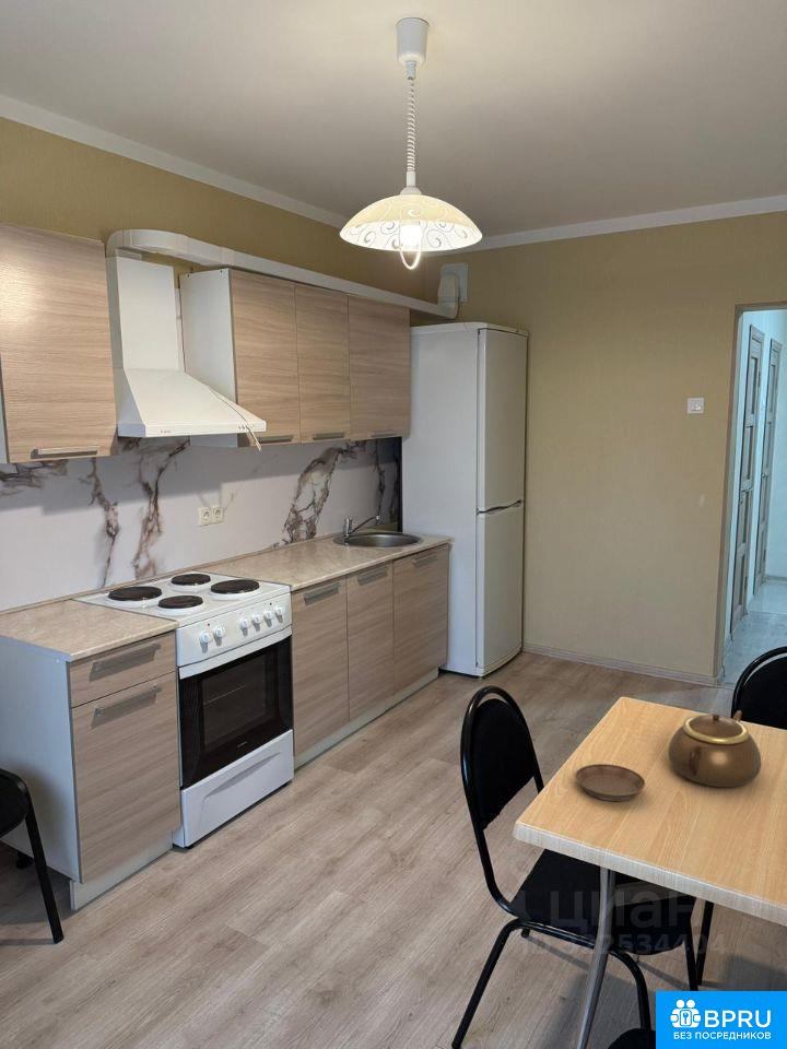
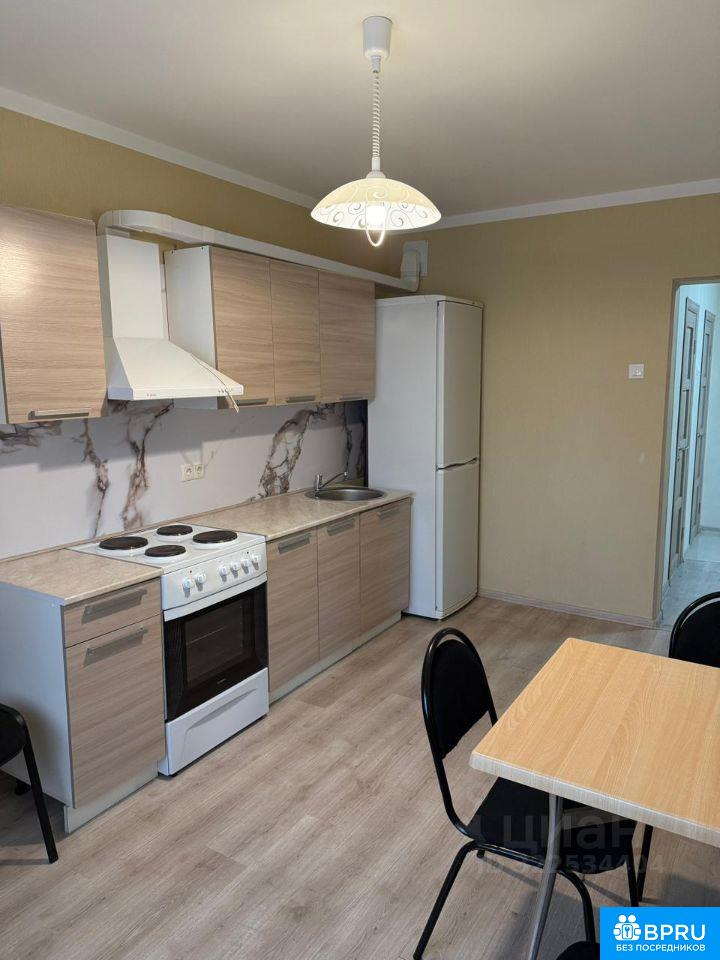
- saucer (609, 783)
- teapot (714, 742)
